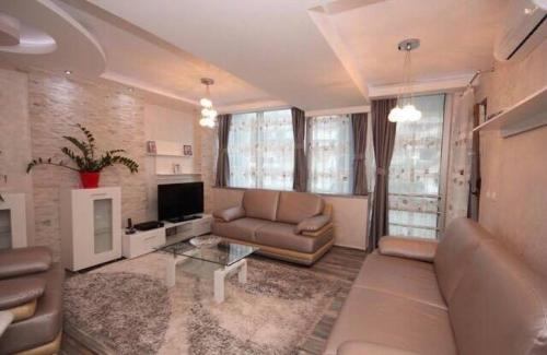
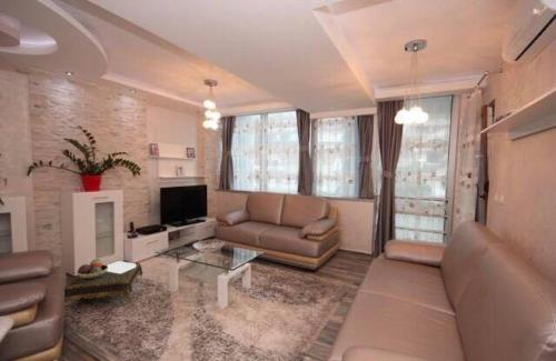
+ side table (106, 275)
